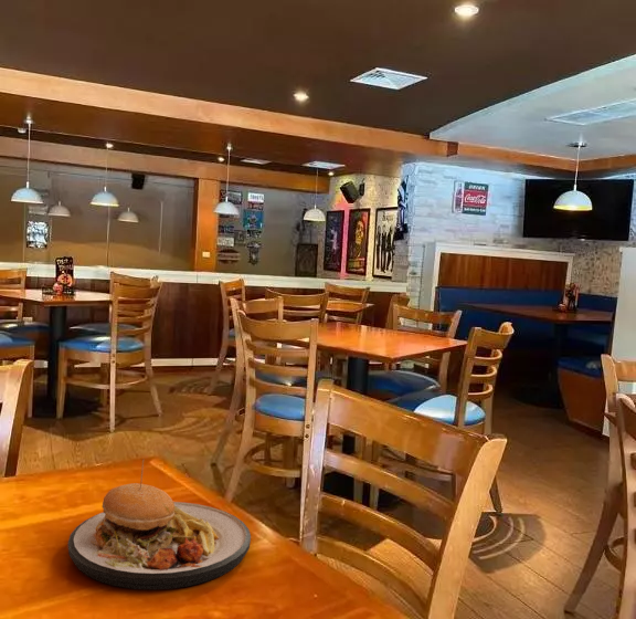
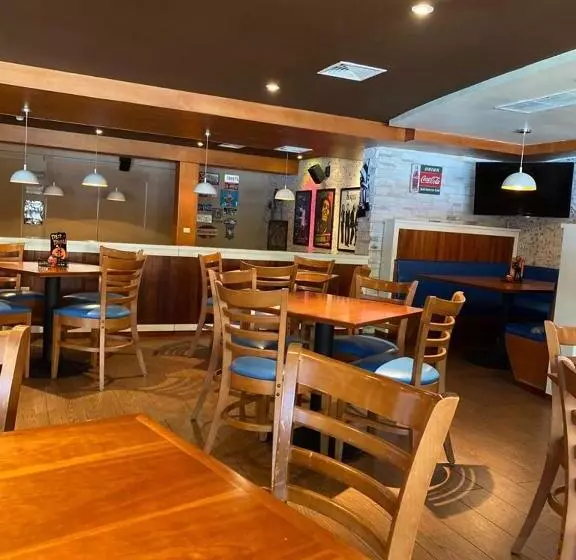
- plate (163, 503)
